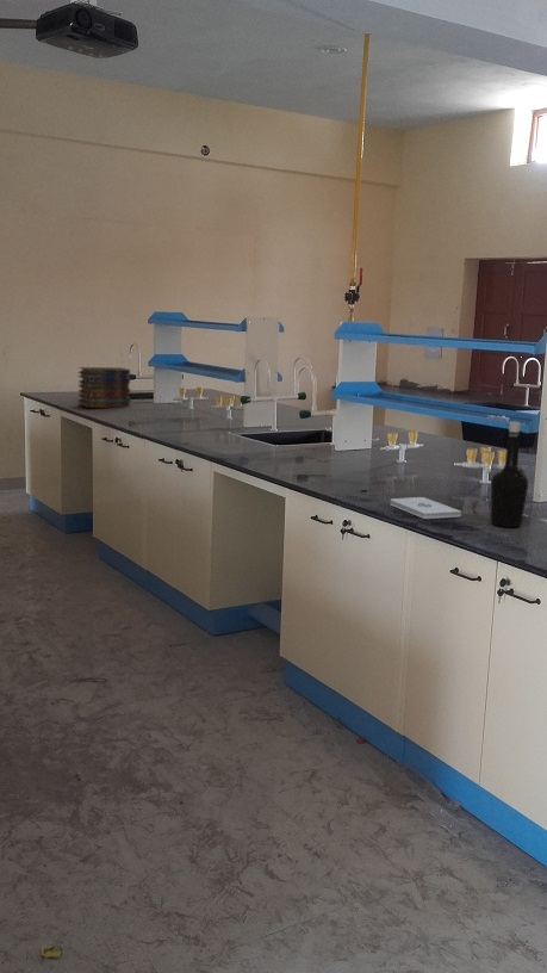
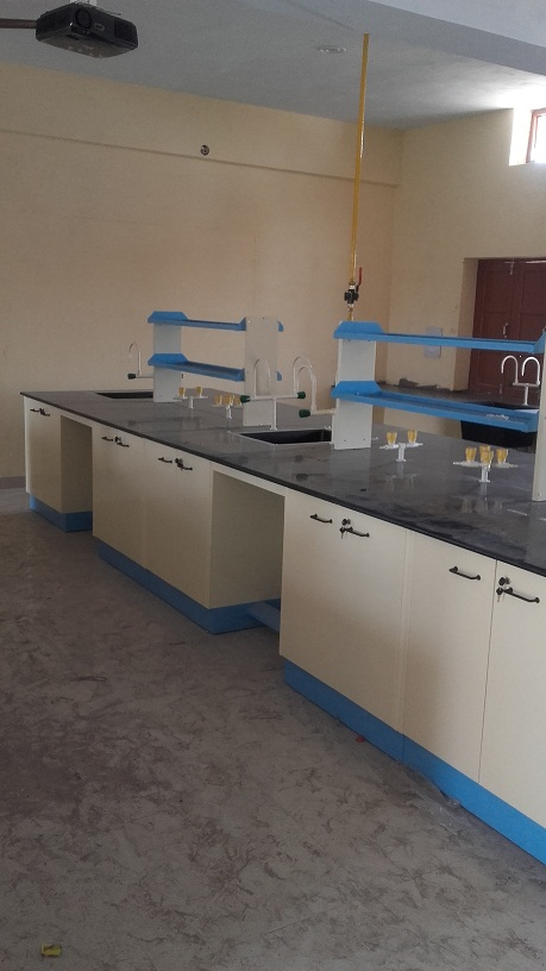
- notepad (423, 507)
- book stack (104, 386)
- bottle (510, 473)
